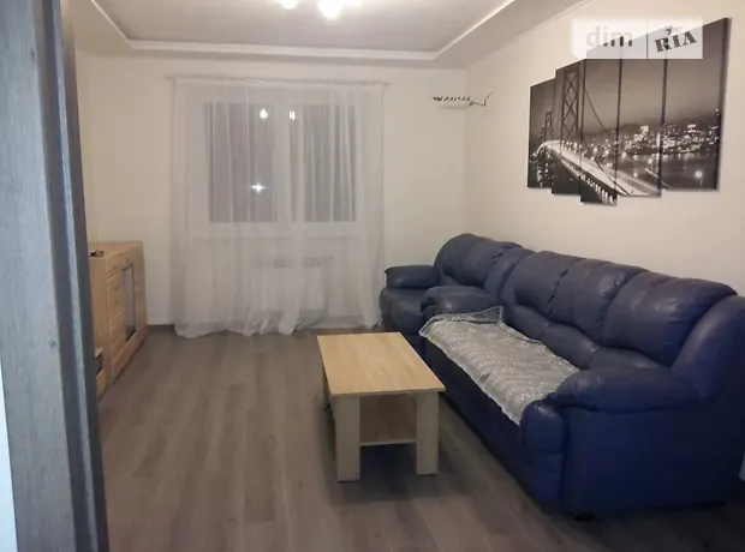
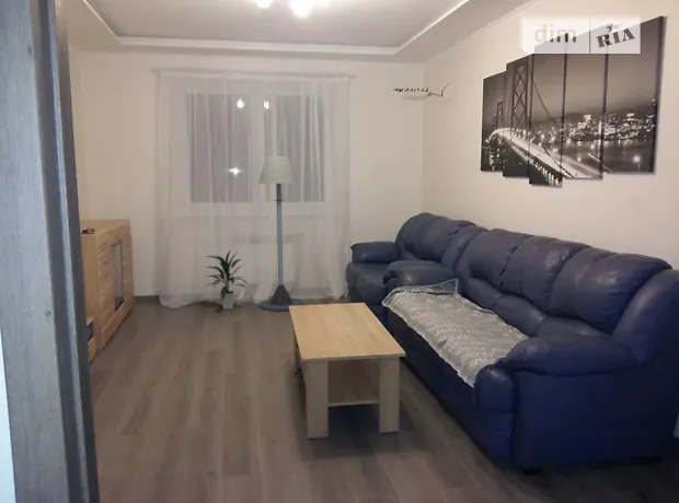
+ floor lamp (279, 232)
+ indoor plant (226, 279)
